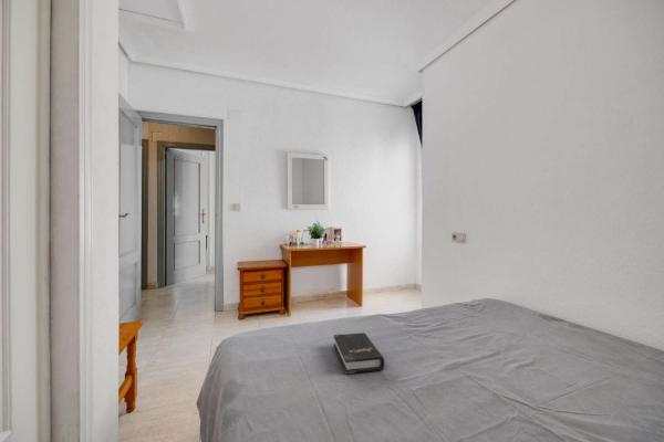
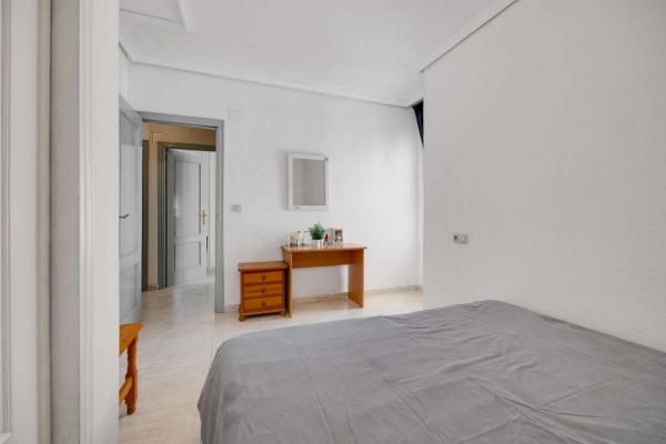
- hardback book (356, 350)
